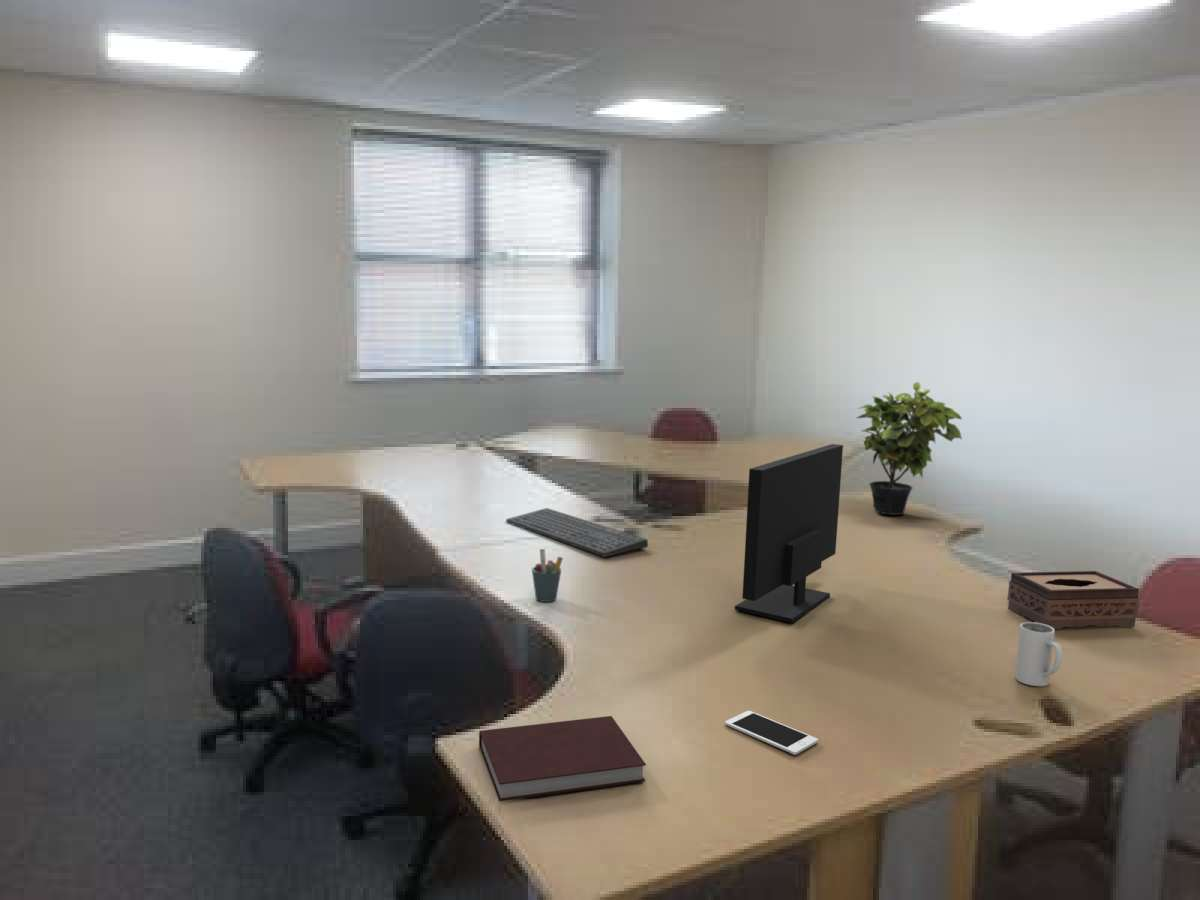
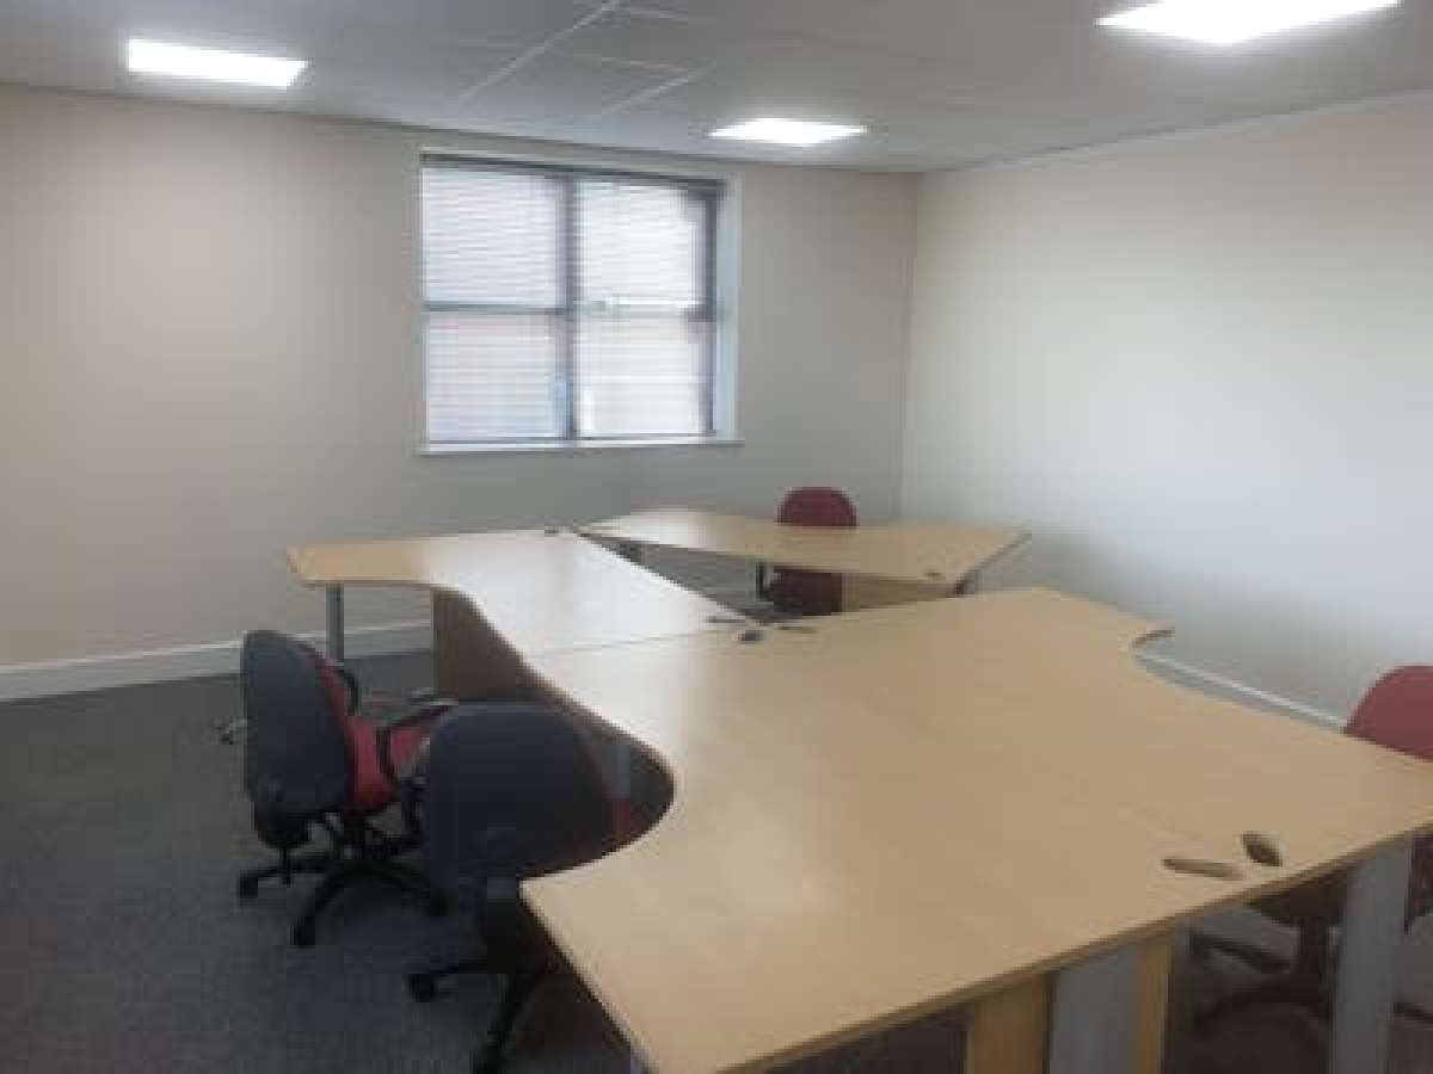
- cell phone (770, 731)
- notebook (559, 755)
- keyboard (573, 530)
- mug (1040, 656)
- pen holder (546, 575)
- monitor (788, 530)
- potted plant (902, 448)
- tissue box (1071, 599)
